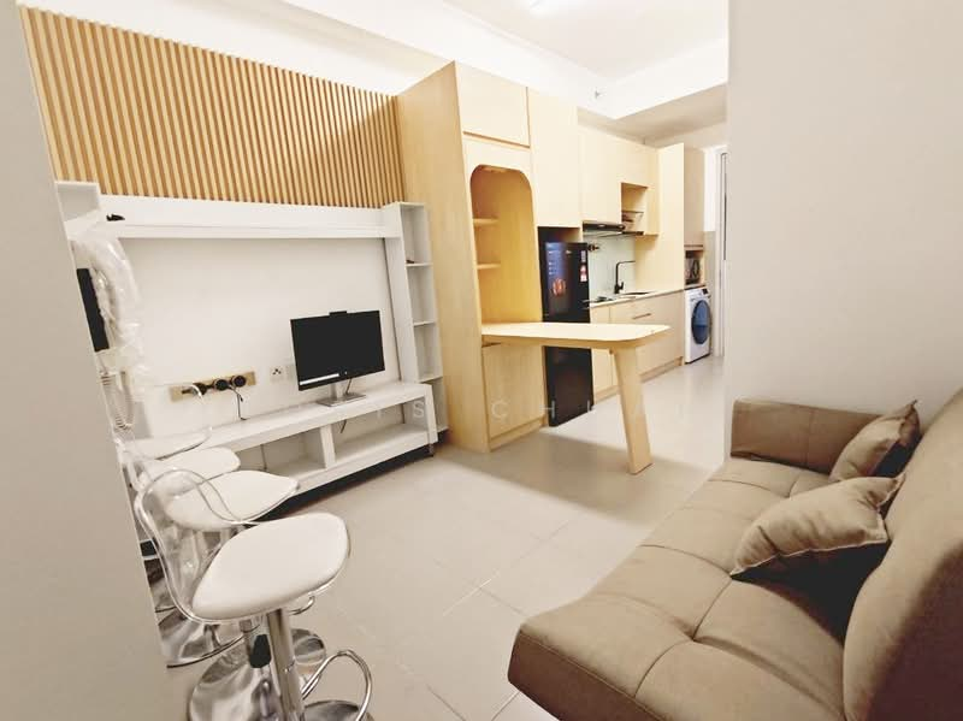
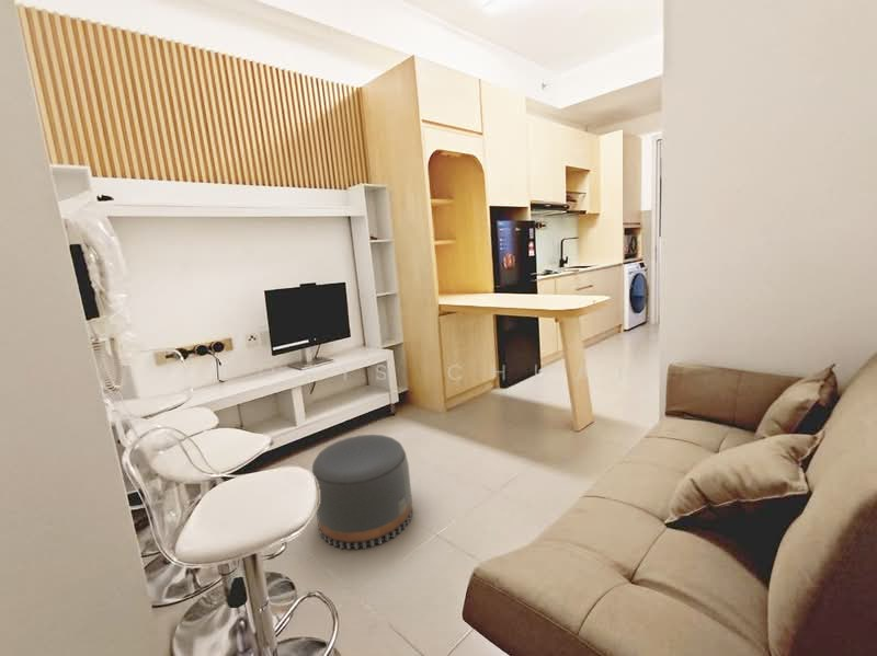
+ pouf (362, 482)
